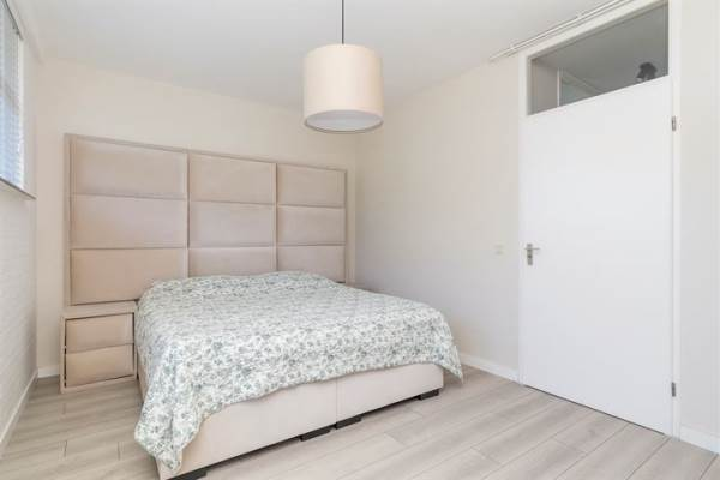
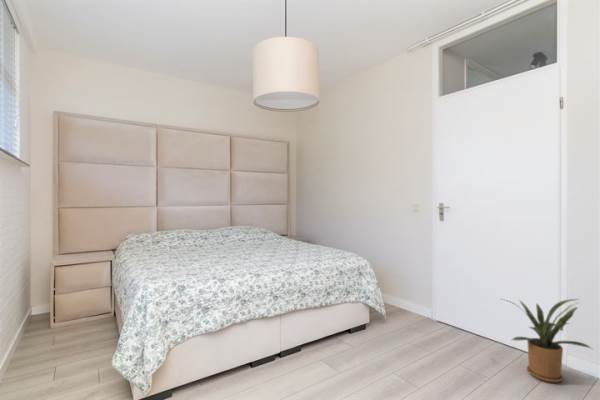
+ house plant (544, 333)
